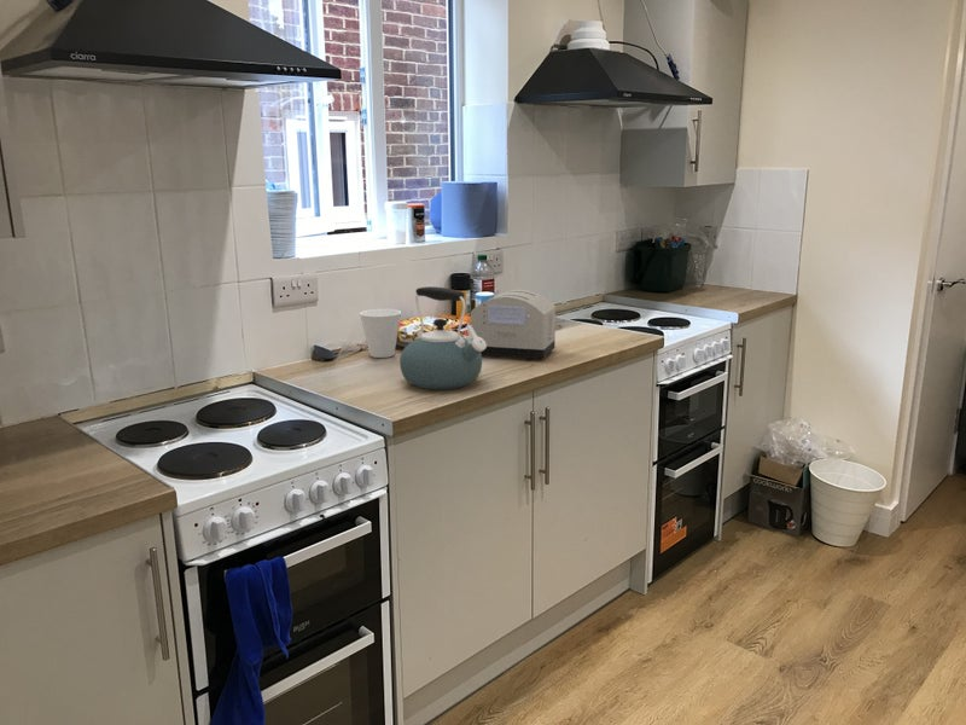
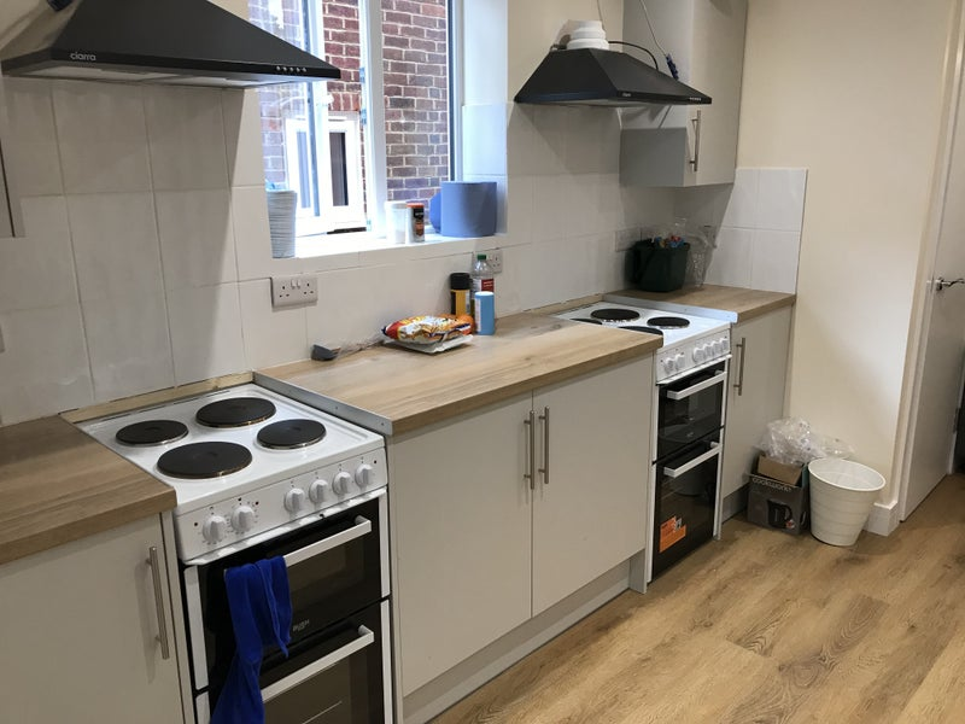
- toaster (517, 320)
- cup (380, 334)
- kettle (446, 336)
